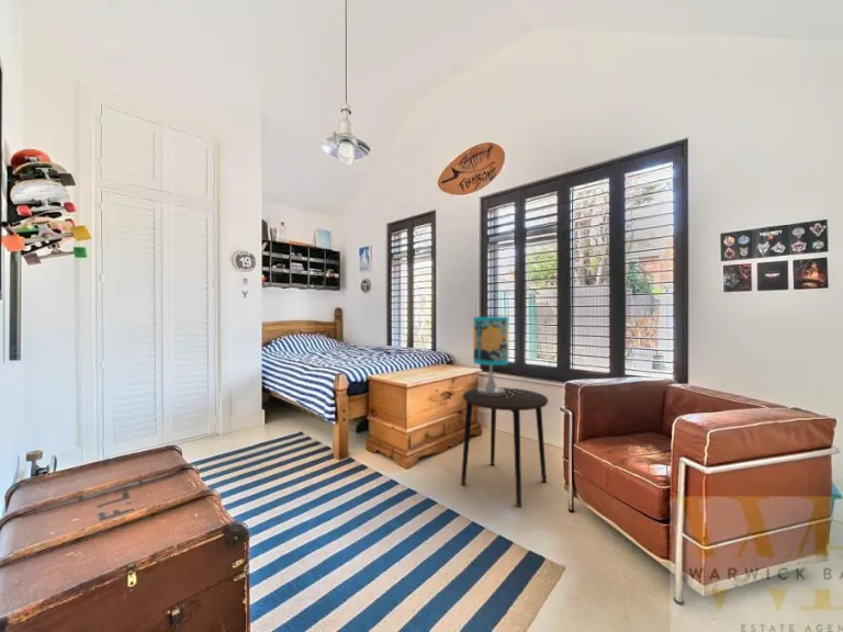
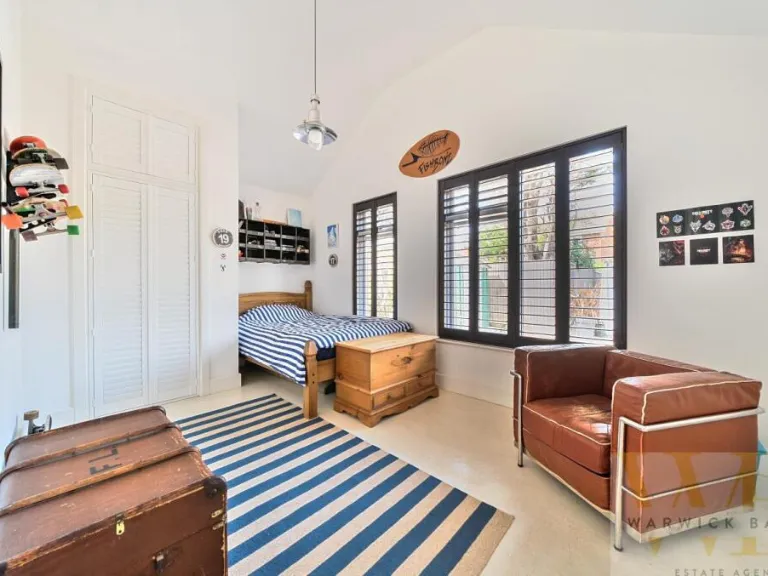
- side table (494, 439)
- table lamp (497, 354)
